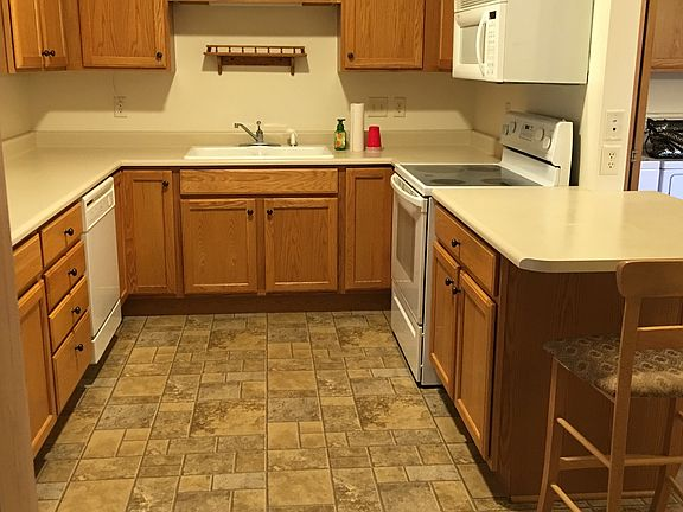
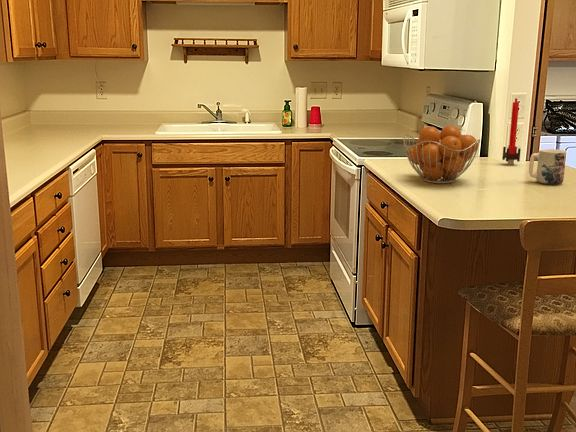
+ mug (548, 166)
+ candle (513, 131)
+ fruit basket (440, 153)
